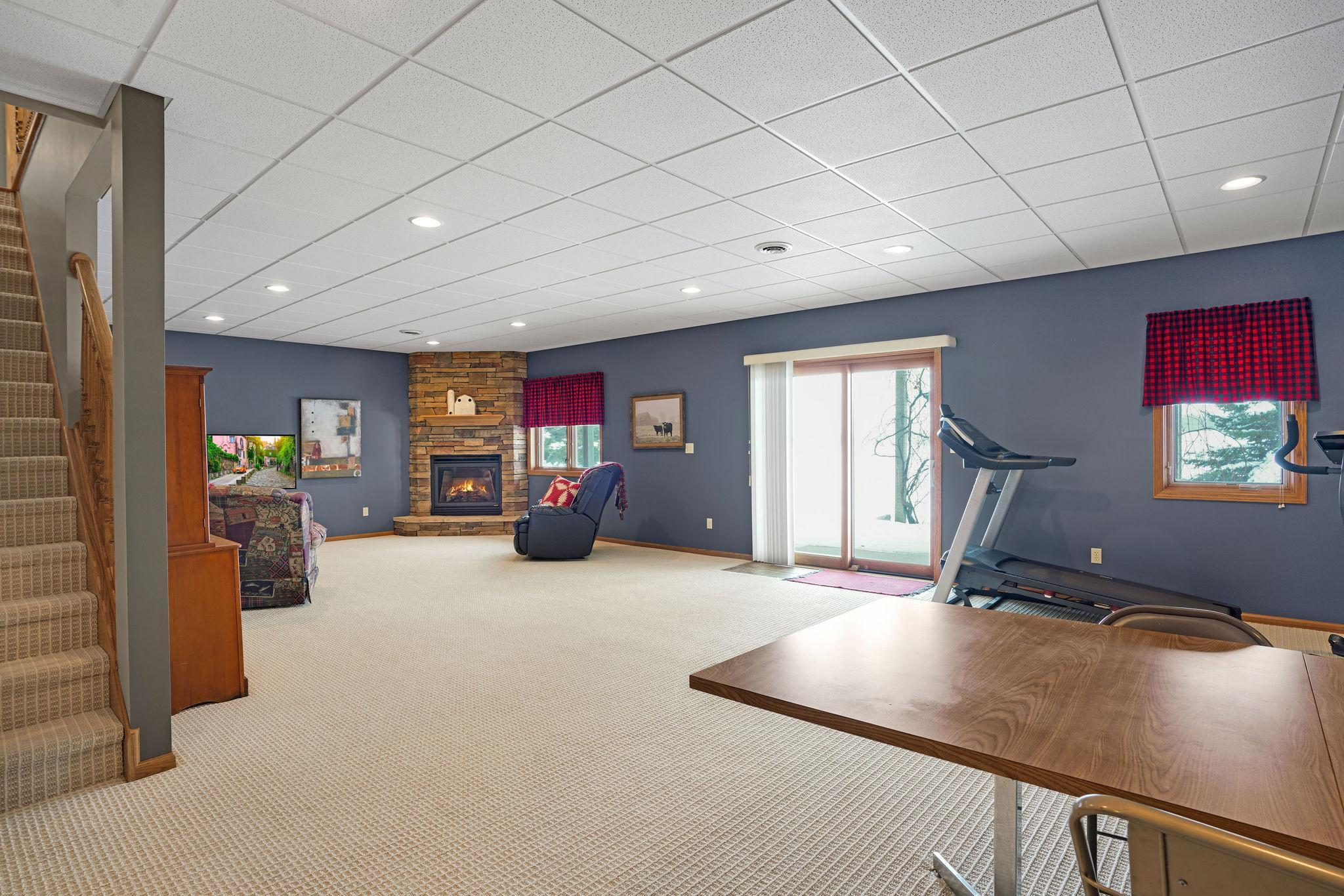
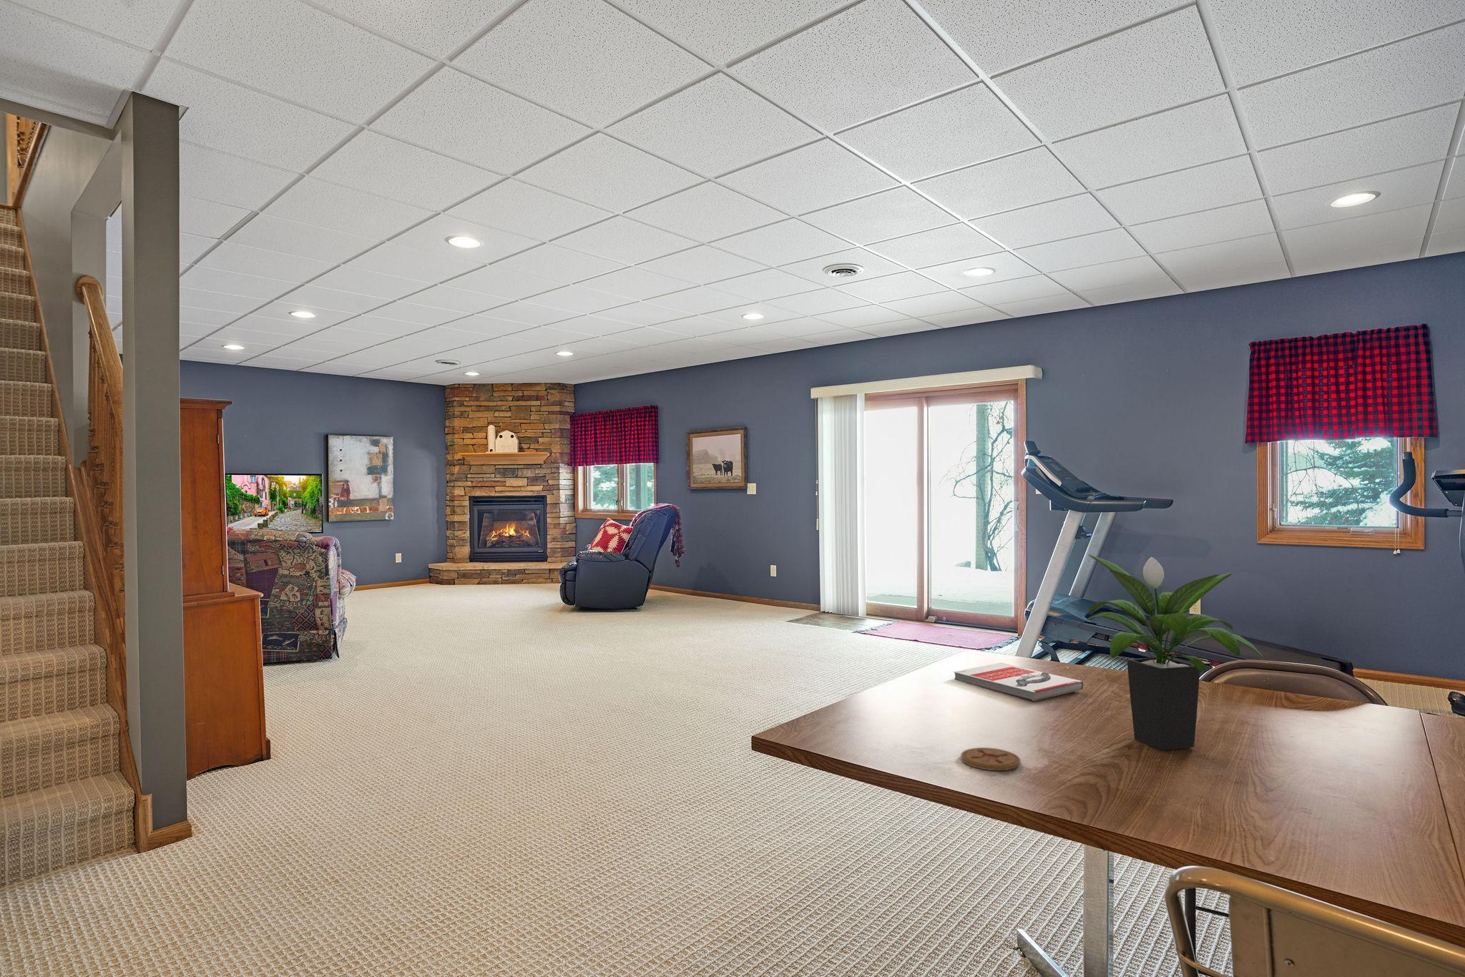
+ potted plant (1164, 650)
+ coaster (990, 758)
+ book (1017, 680)
